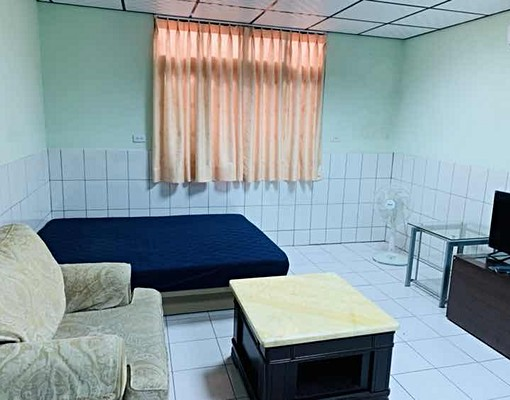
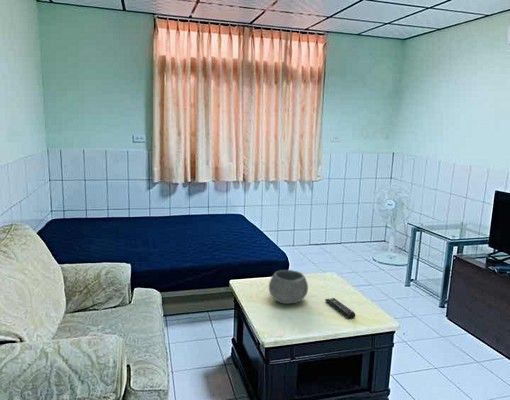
+ bowl (288, 287)
+ remote control (339, 307)
